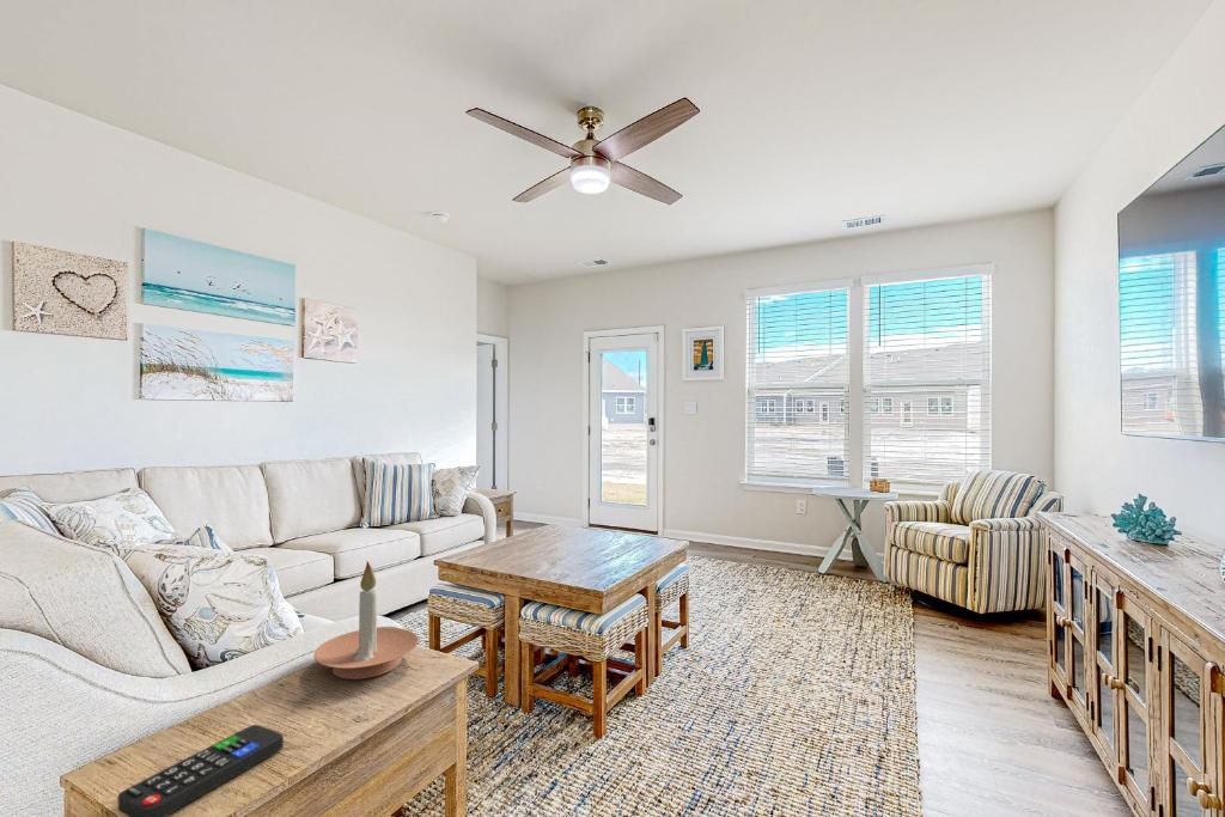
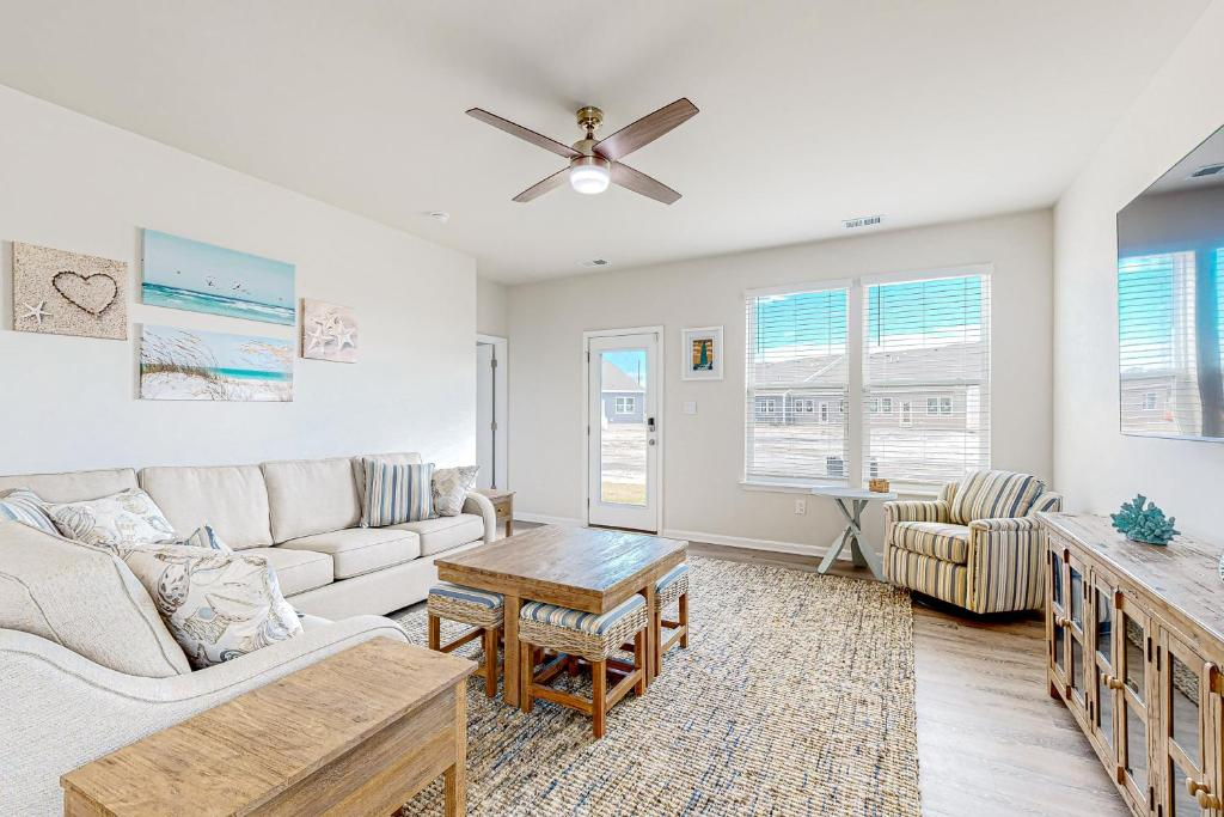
- remote control (207, 767)
- candle holder (367, 611)
